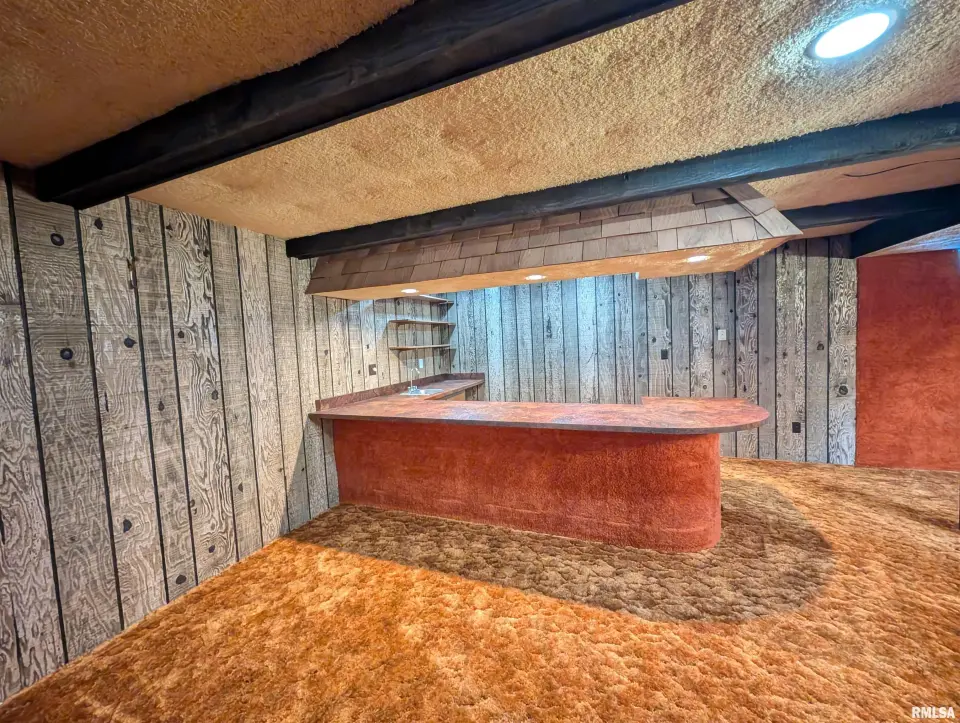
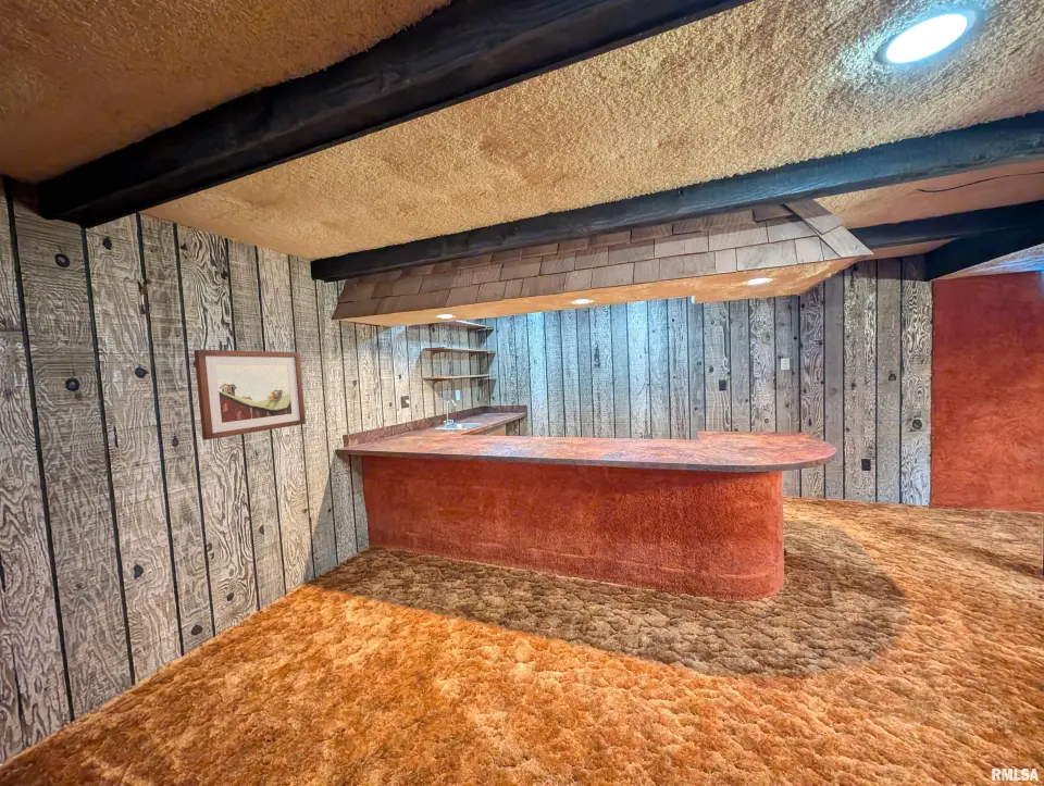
+ wall art (256, 391)
